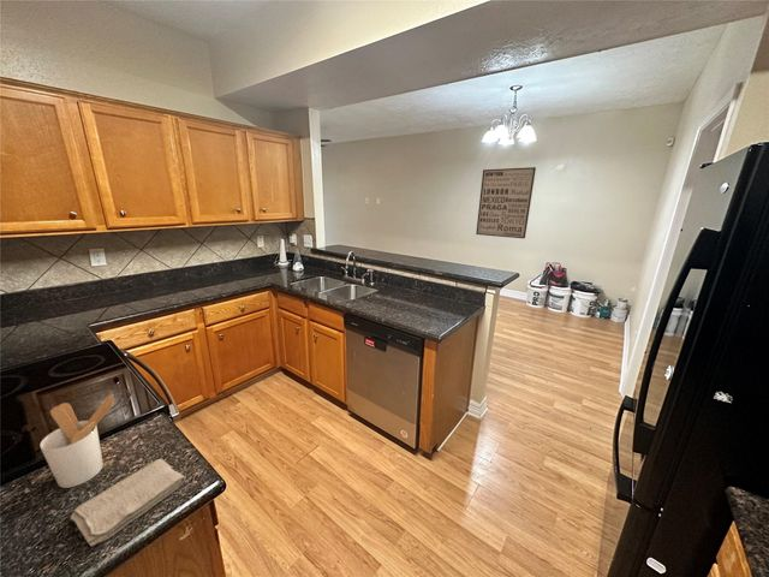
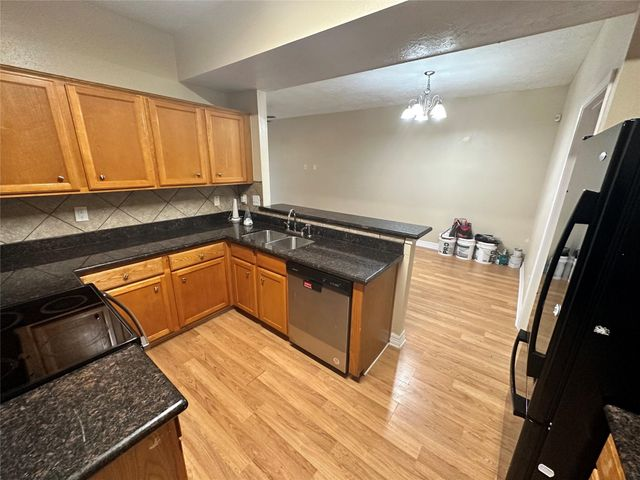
- washcloth (131, 495)
- wall art (503, 203)
- utensil holder (87, 438)
